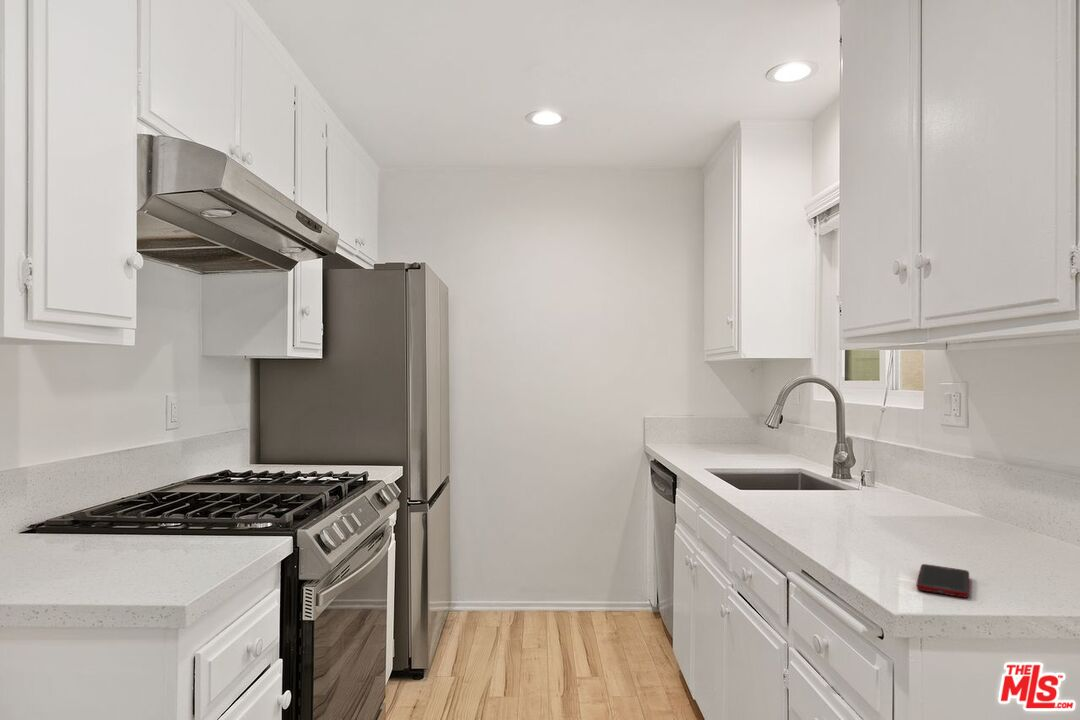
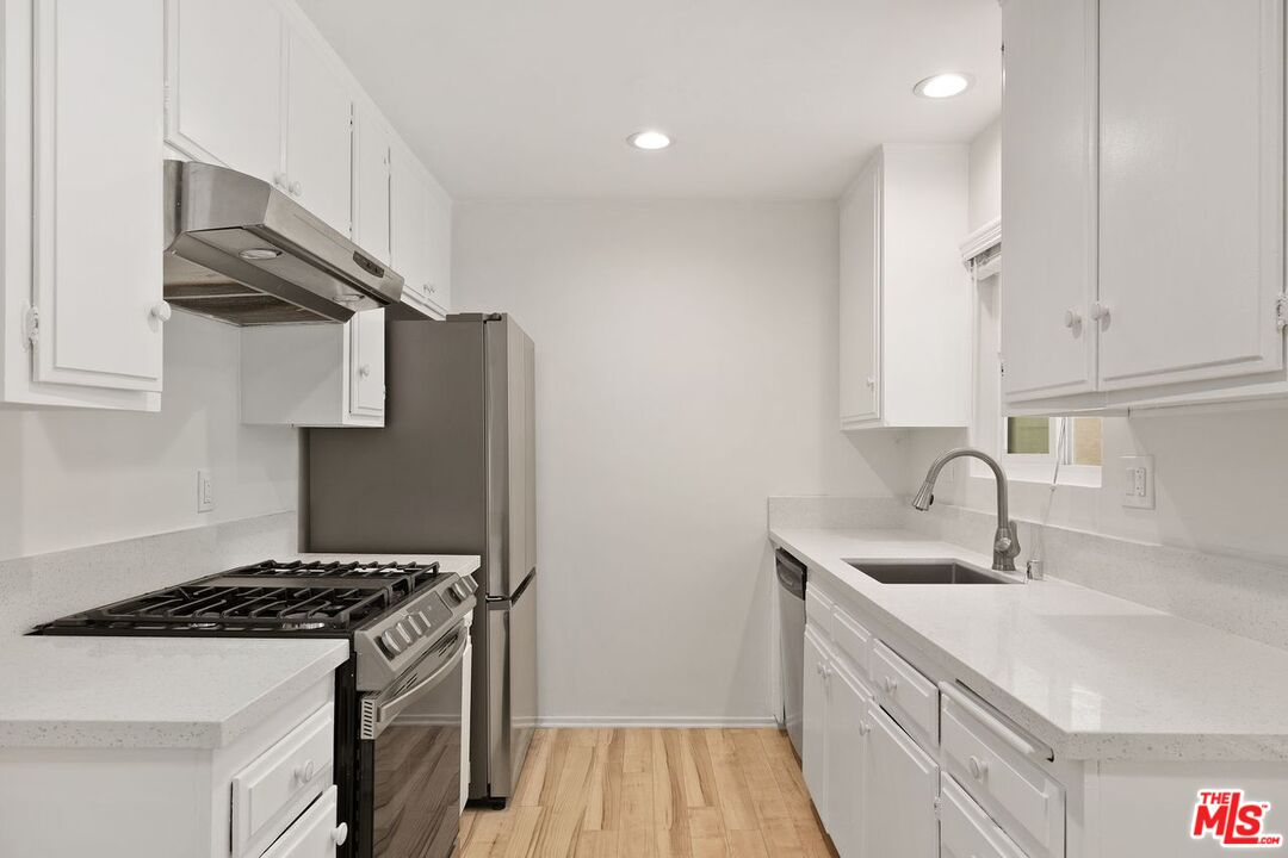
- cell phone (943, 580)
